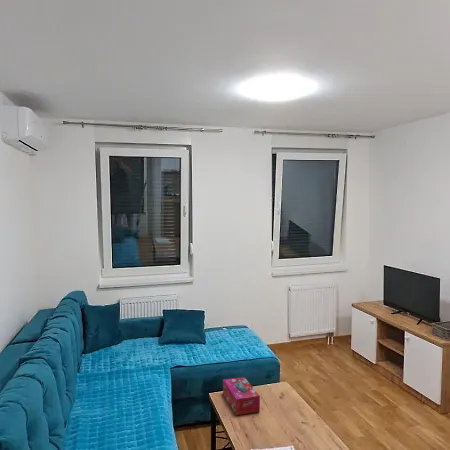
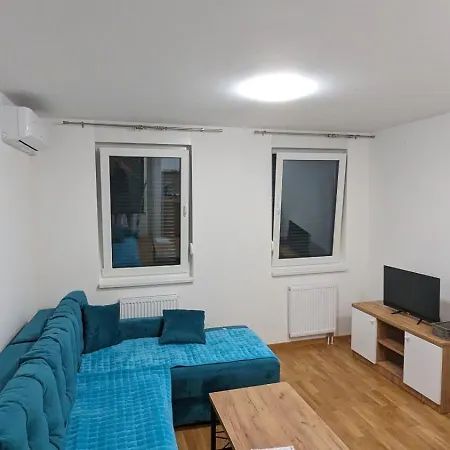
- tissue box (240, 394)
